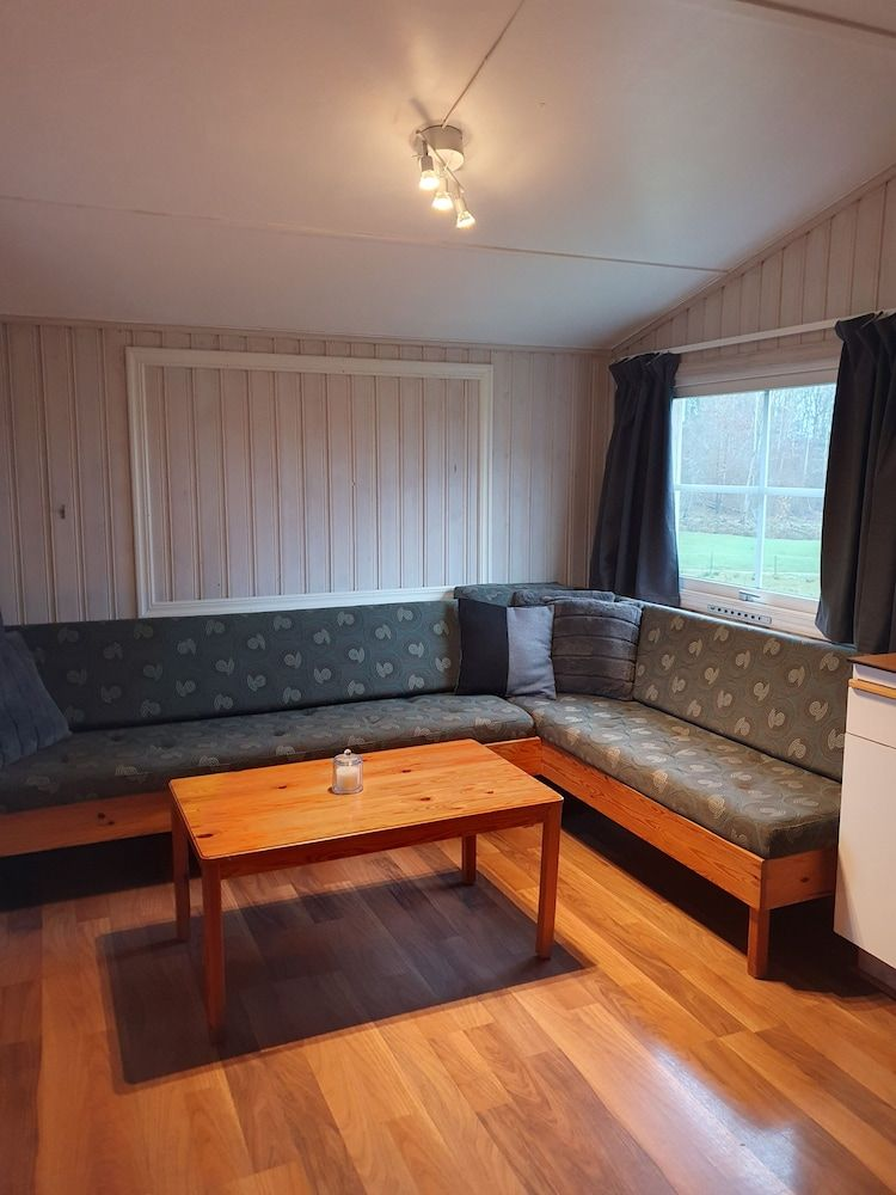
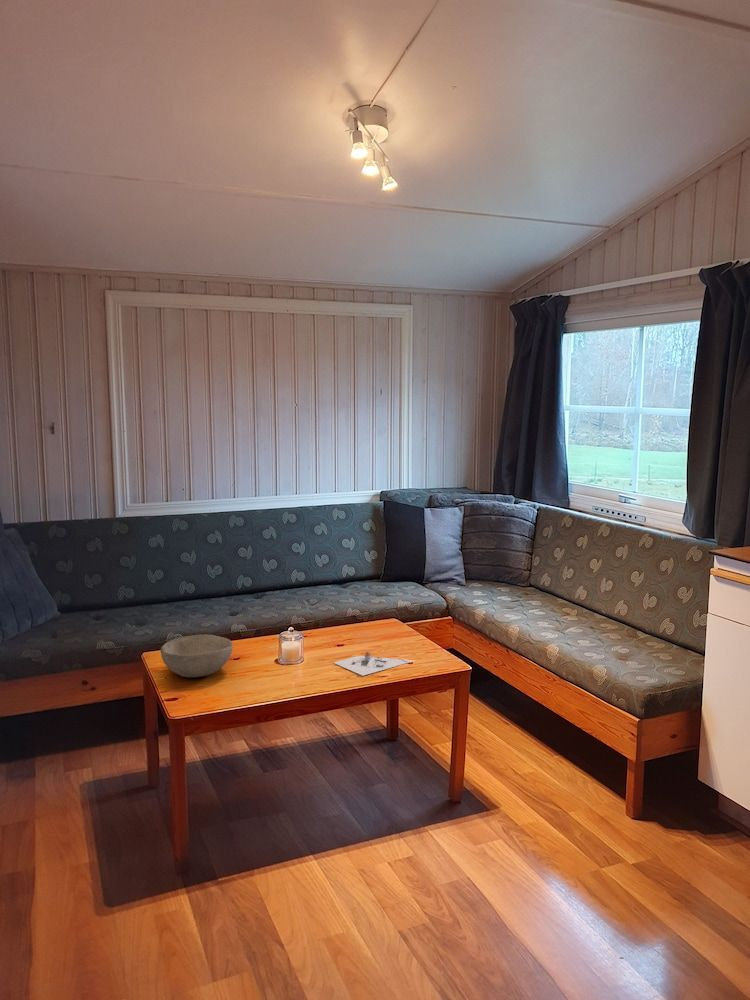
+ architectural model (375, 658)
+ bowl (197, 658)
